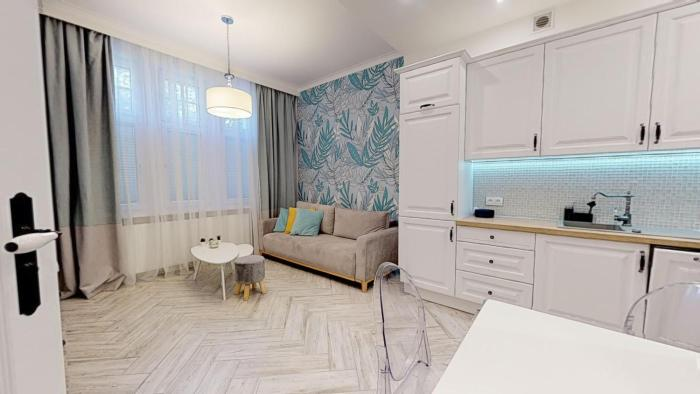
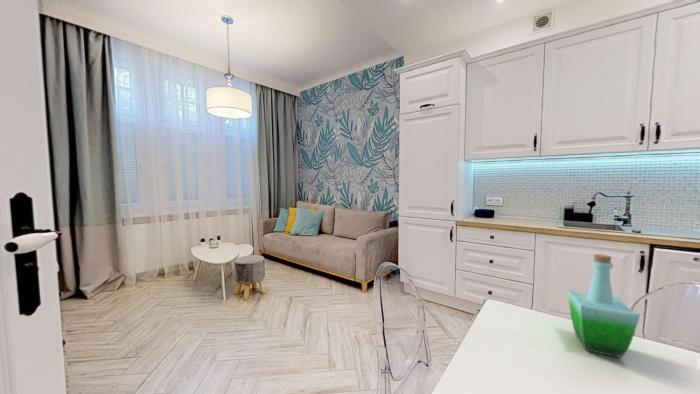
+ bottle (600, 301)
